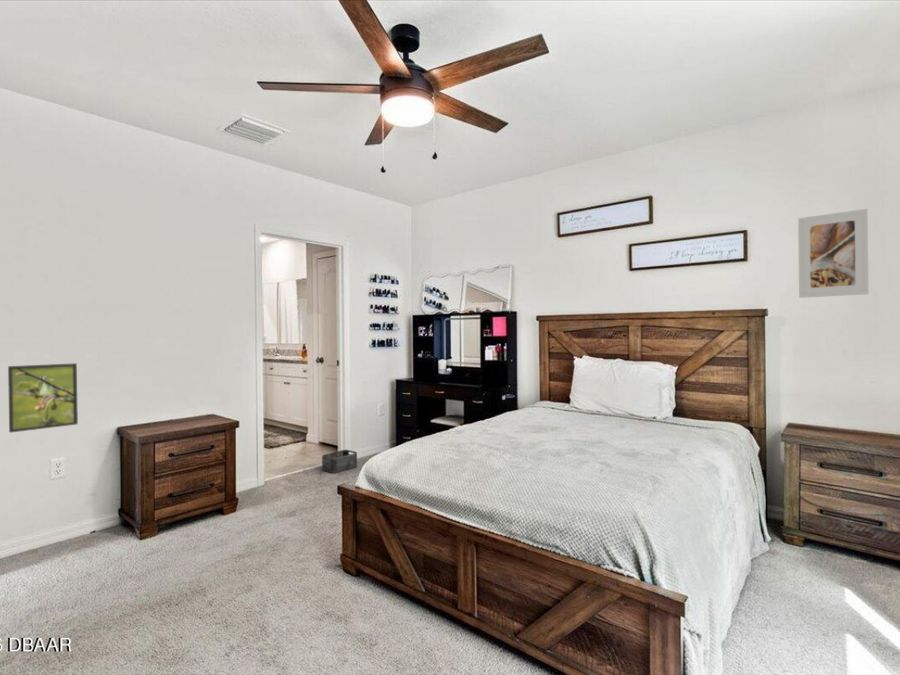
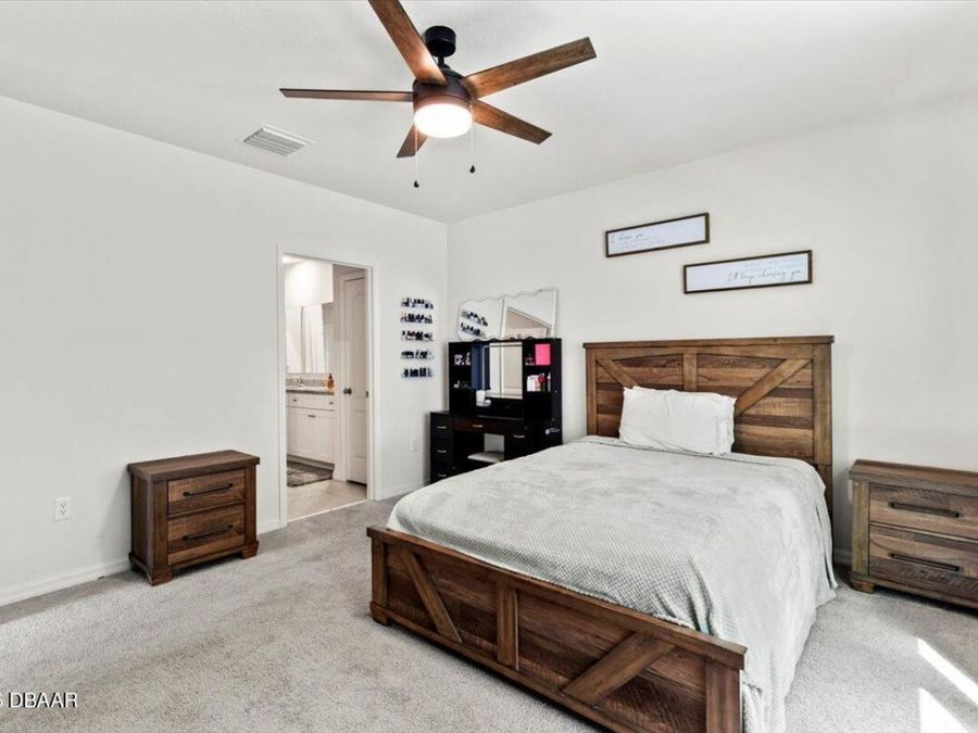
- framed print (44, 396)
- storage bin (339, 460)
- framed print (832, 254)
